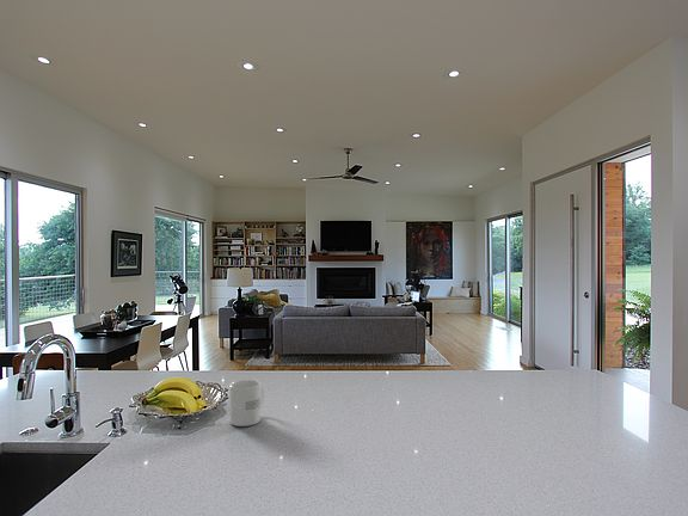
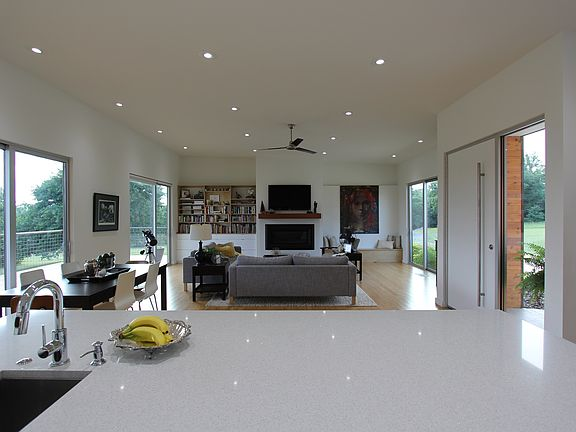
- mug (246, 400)
